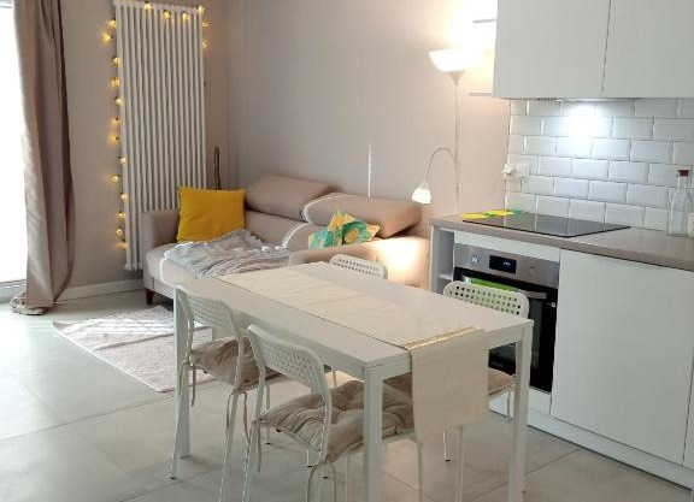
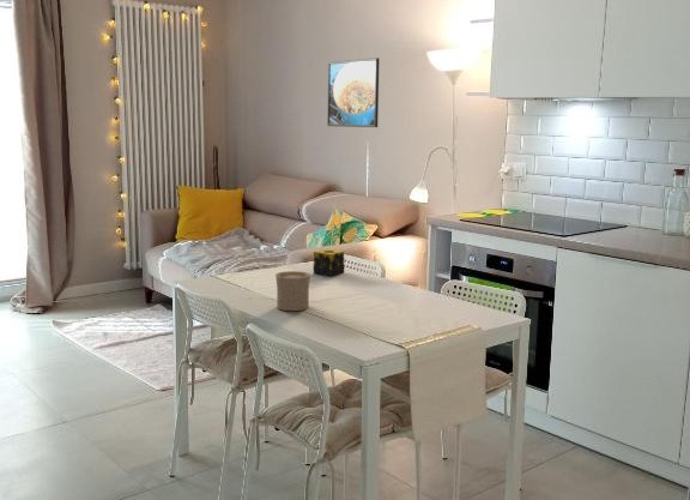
+ candle (328, 261)
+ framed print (351, 94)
+ cup (292, 290)
